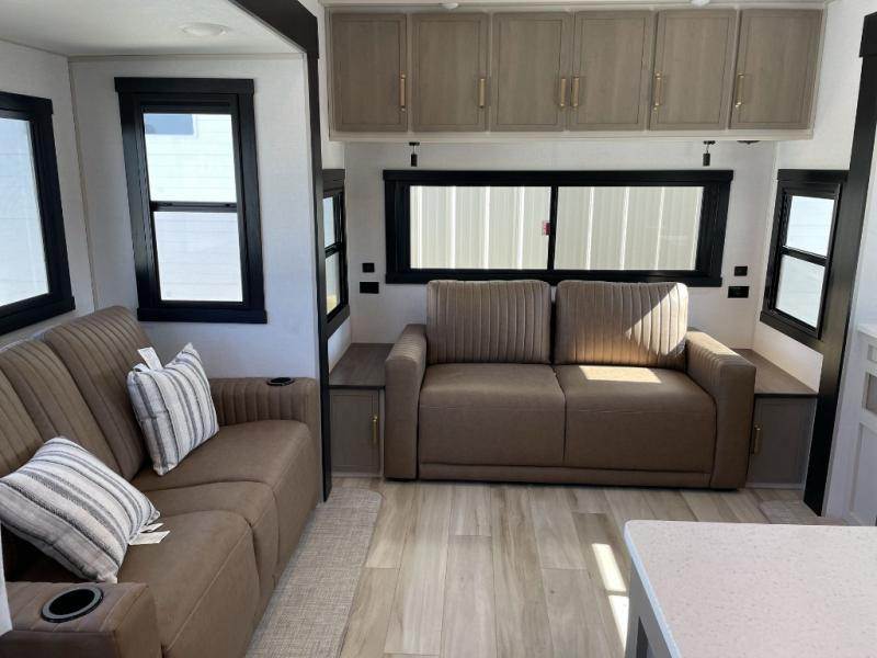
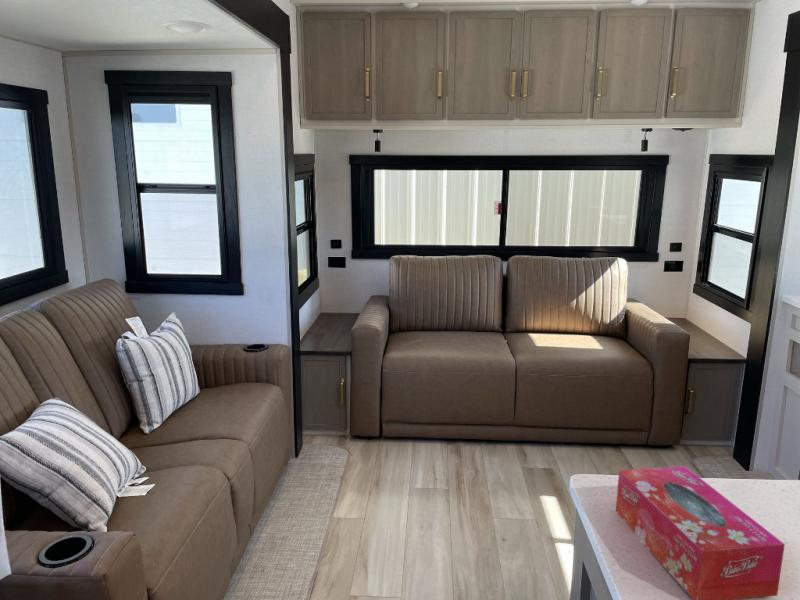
+ tissue box (690, 526)
